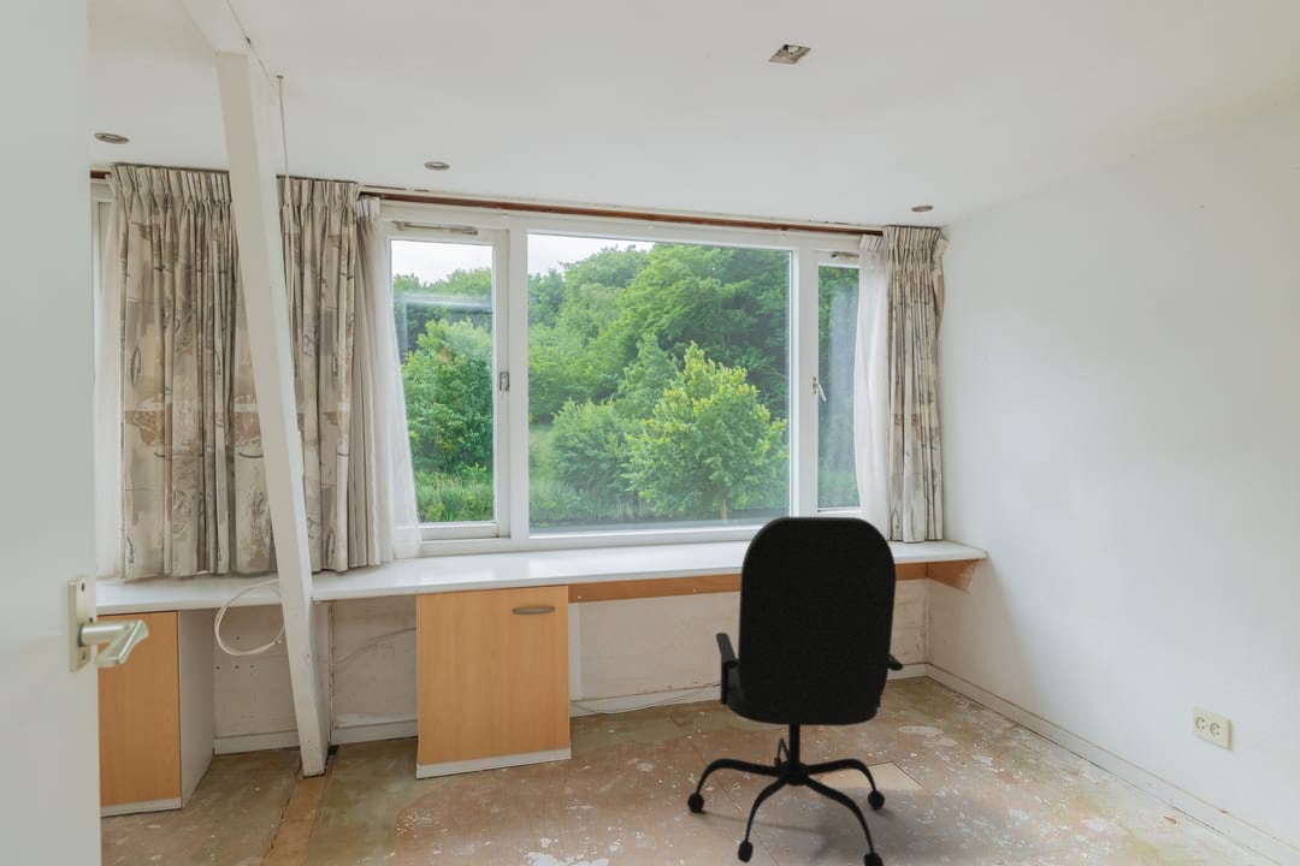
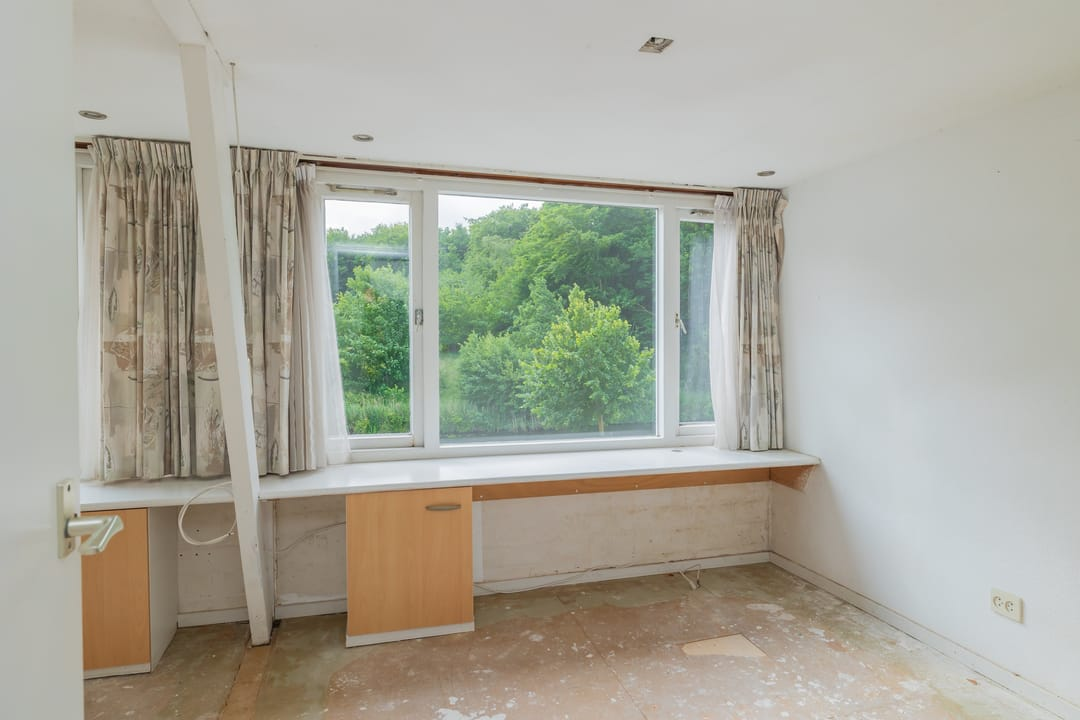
- office chair (788, 663)
